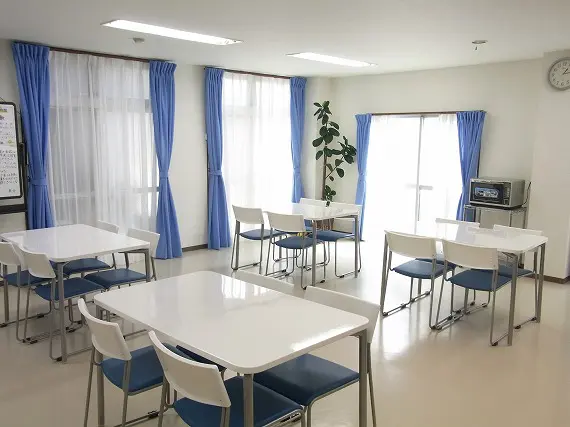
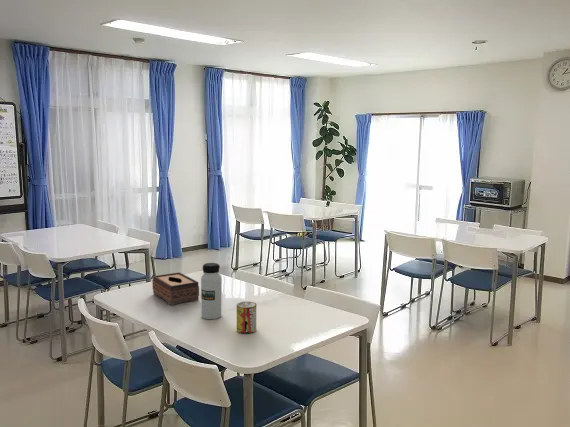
+ tissue box (175, 287)
+ beverage can (246, 317)
+ water bottle (211, 290)
